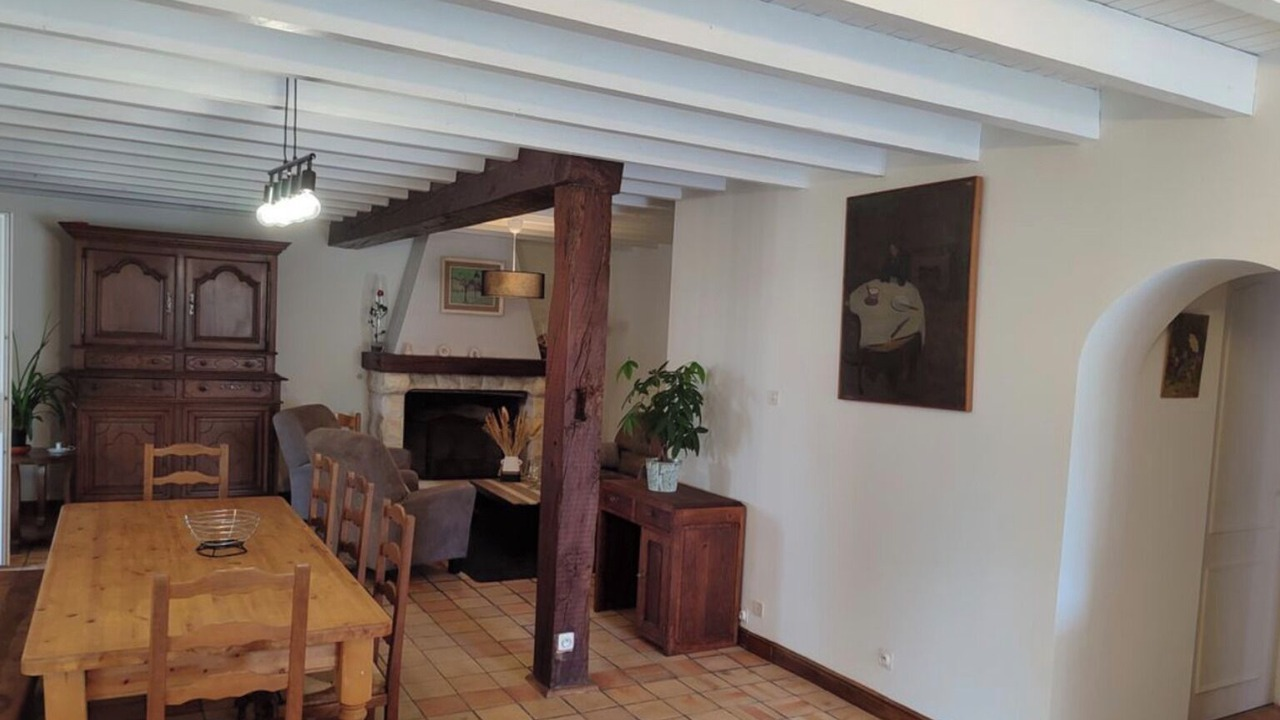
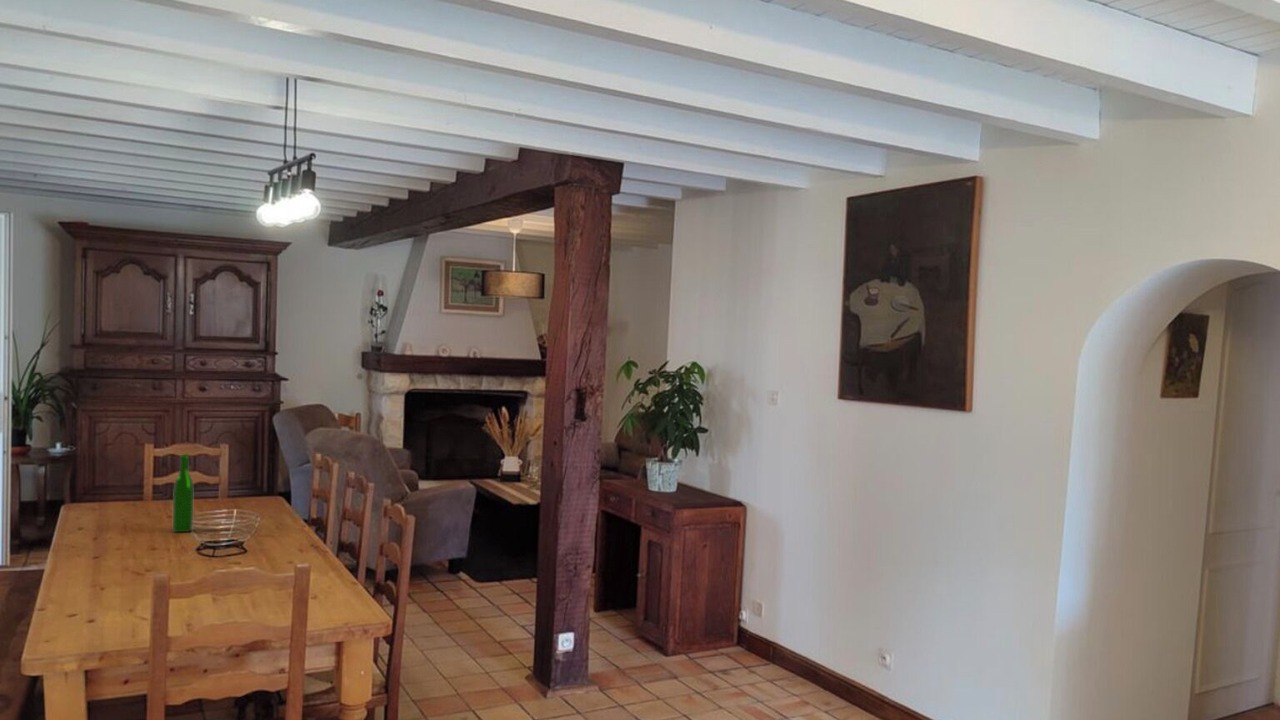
+ wine bottle (183, 492)
